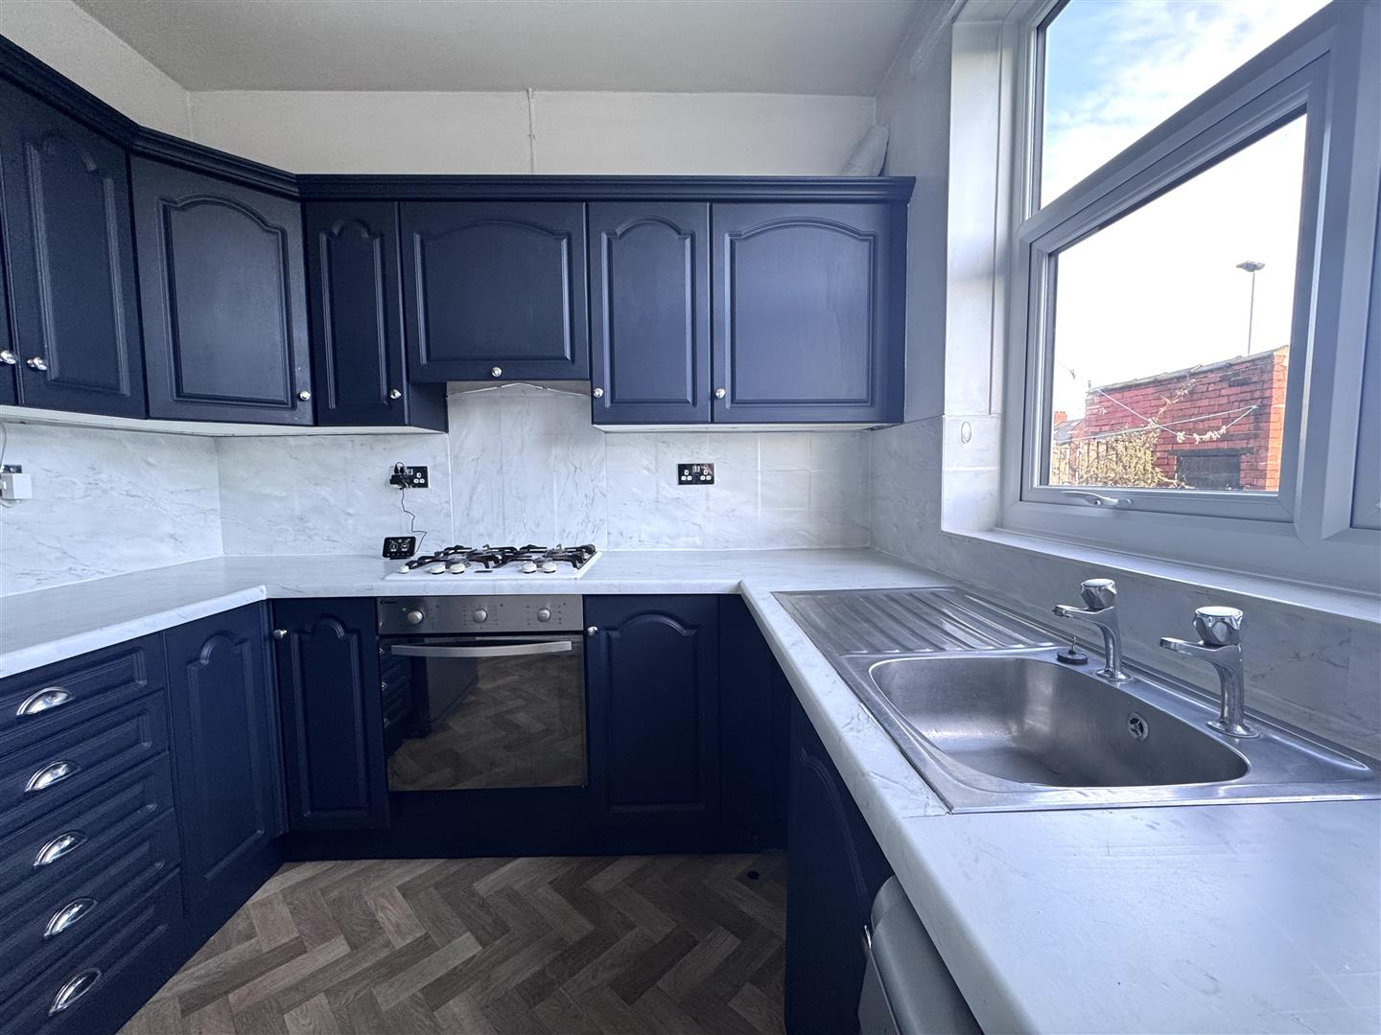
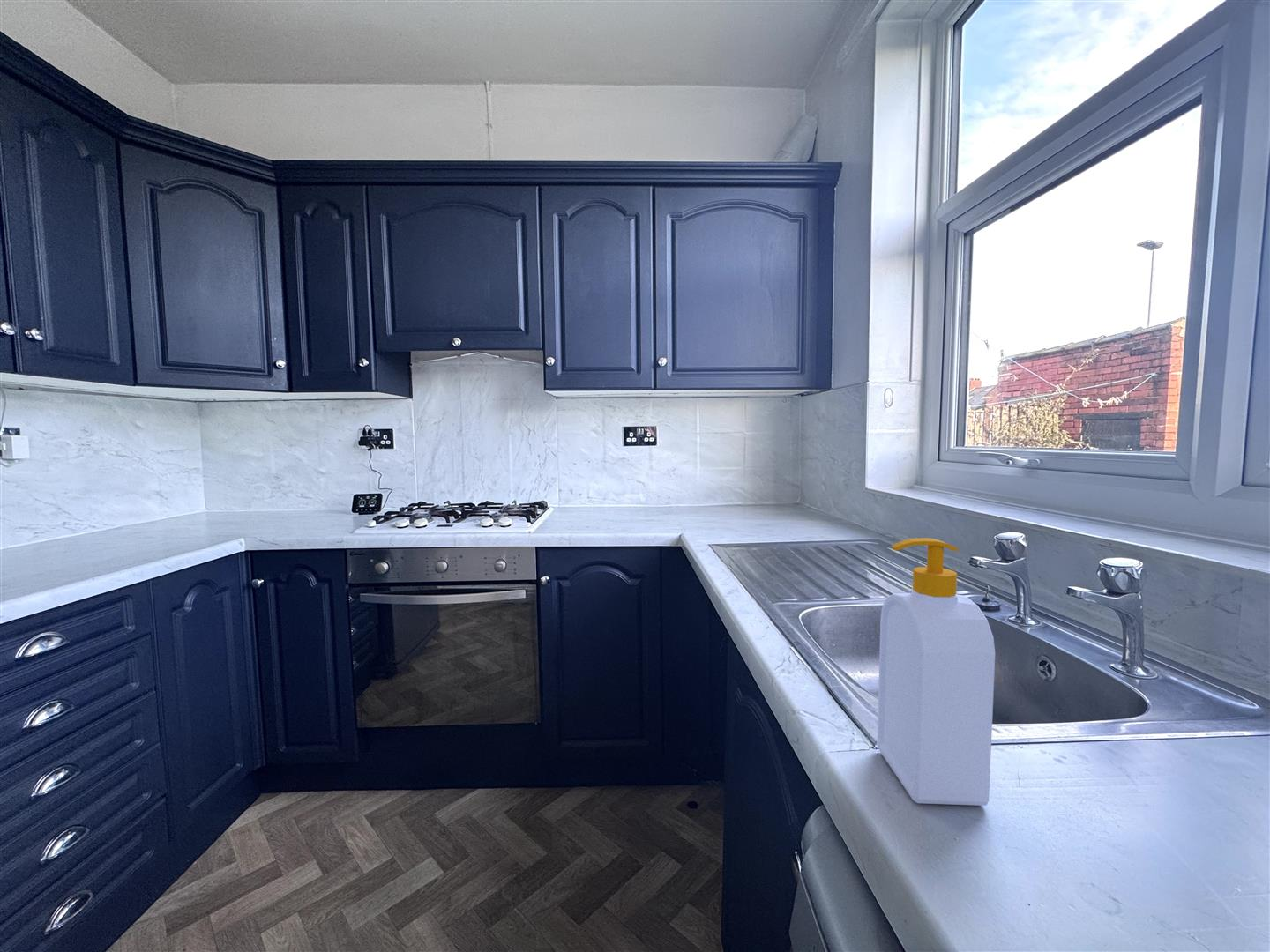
+ soap bottle (927, 659)
